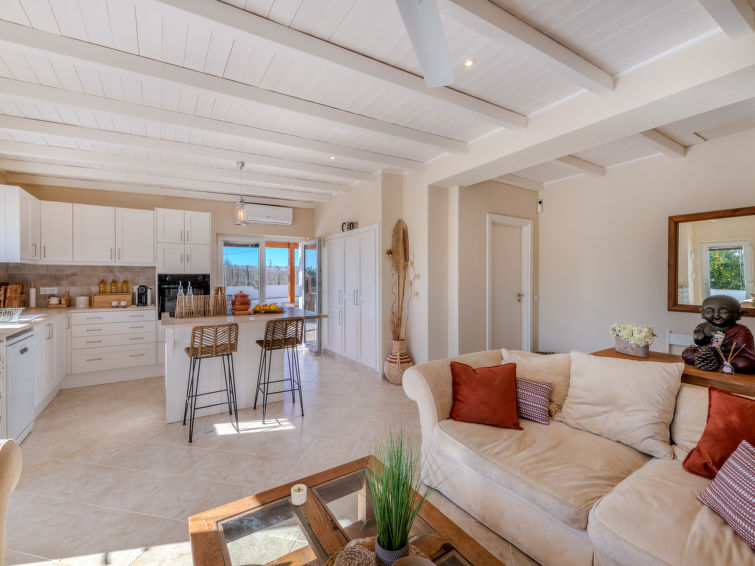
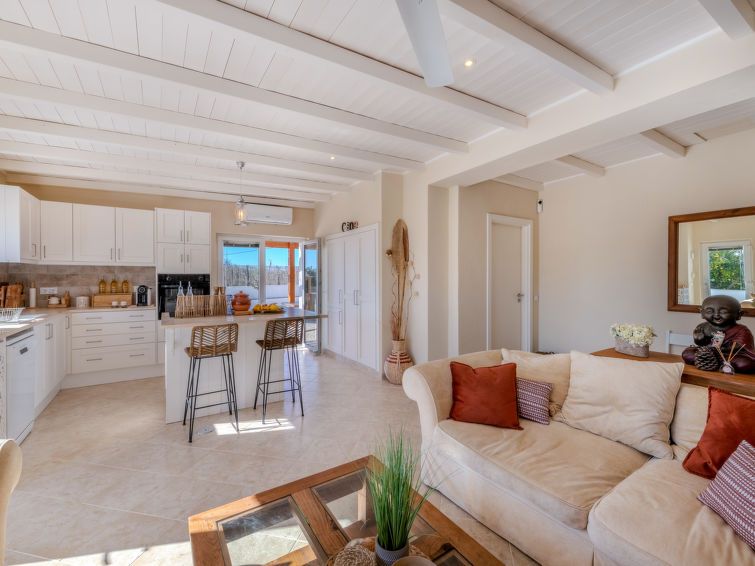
- candle (299, 495)
